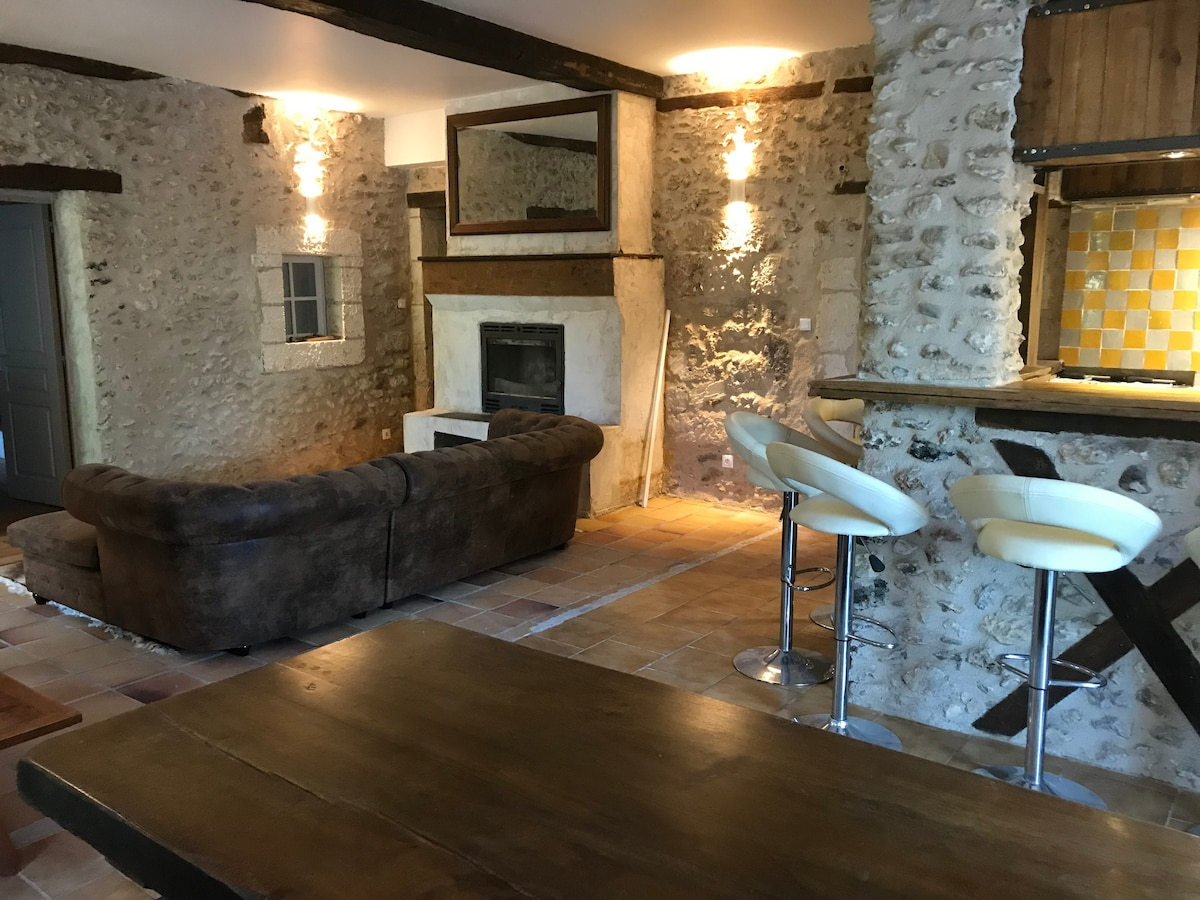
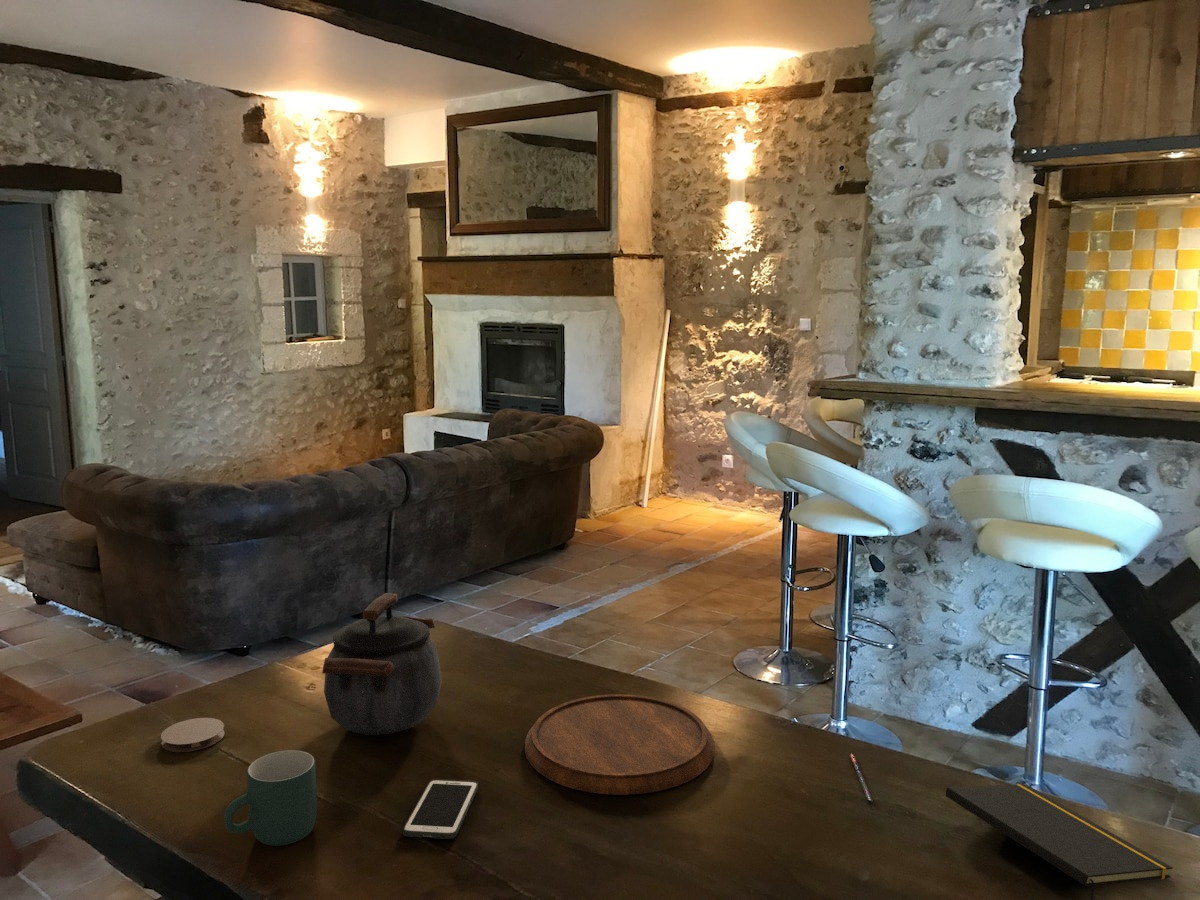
+ cell phone (442, 807)
+ mug (275, 804)
+ notepad (1052, 830)
+ kettle (382, 662)
+ pen (860, 776)
+ cutting board (619, 738)
+ coaster (193, 734)
